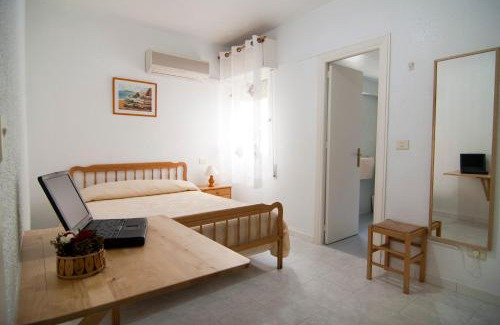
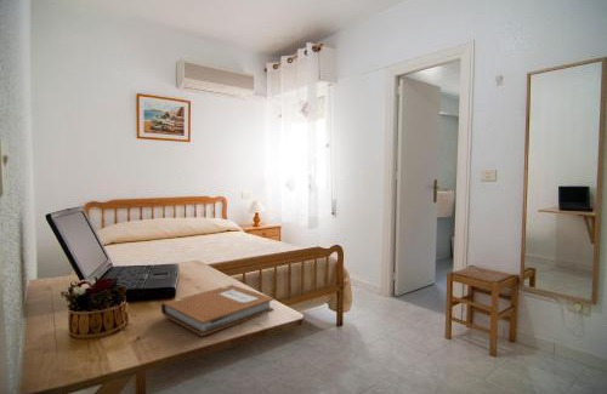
+ notebook (220, 304)
